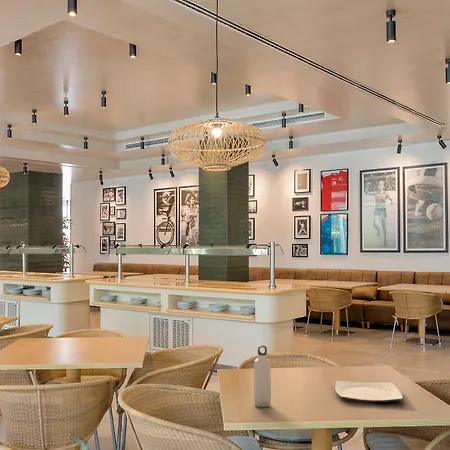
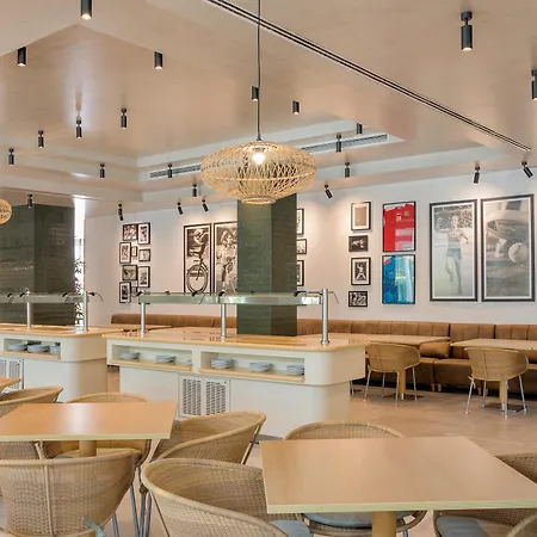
- water bottle (262, 375)
- plate (367, 392)
